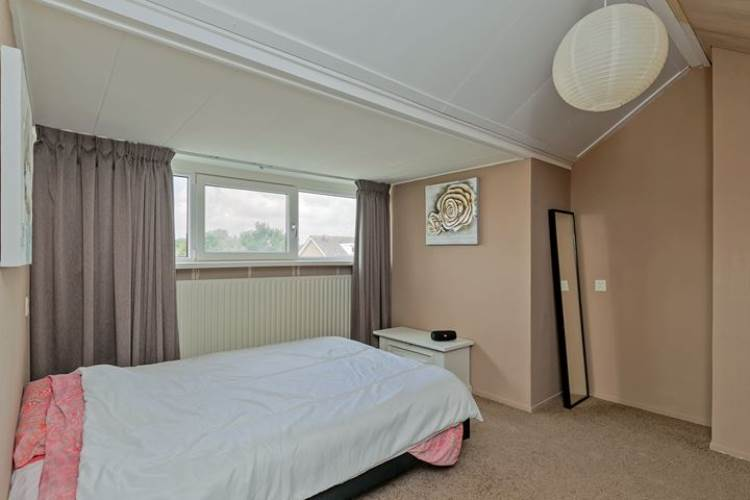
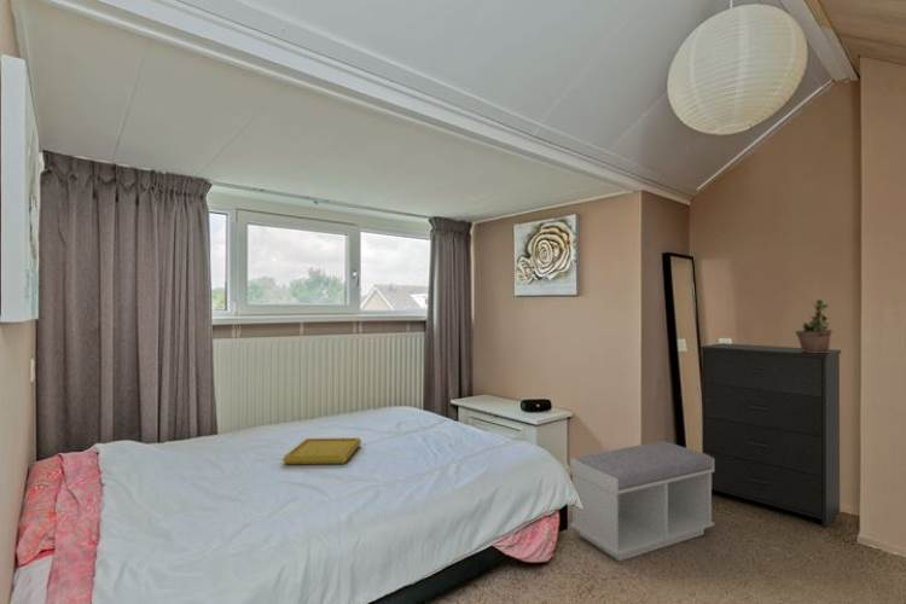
+ dresser (767, 424)
+ bench (643, 494)
+ serving tray (324, 449)
+ potted plant (813, 323)
